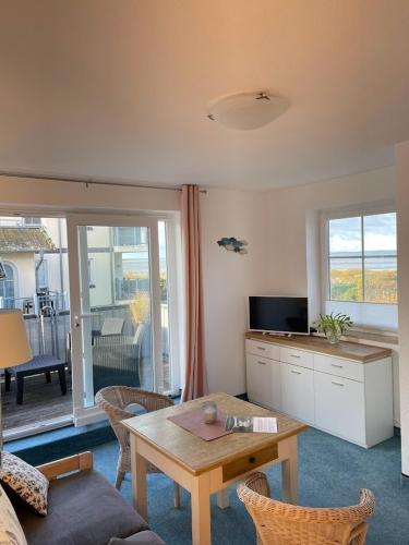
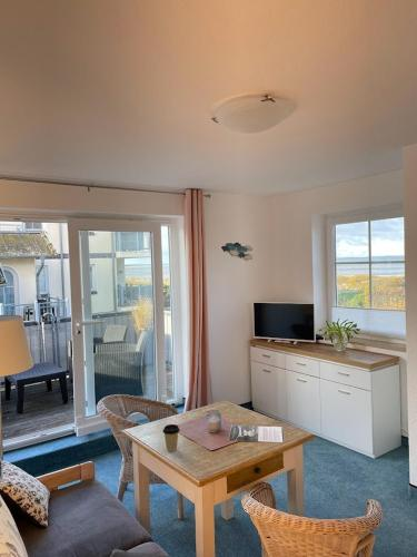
+ coffee cup (171, 438)
